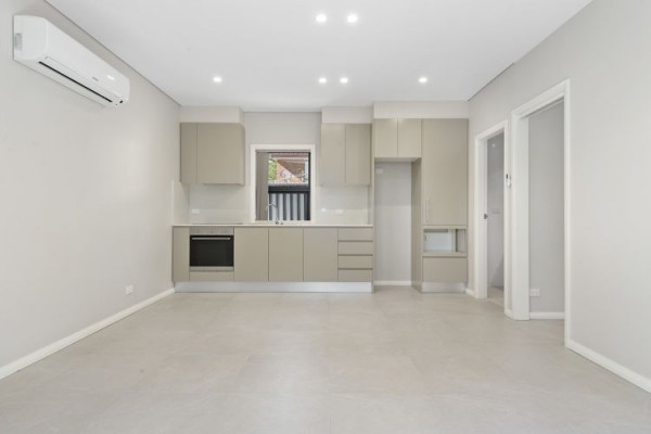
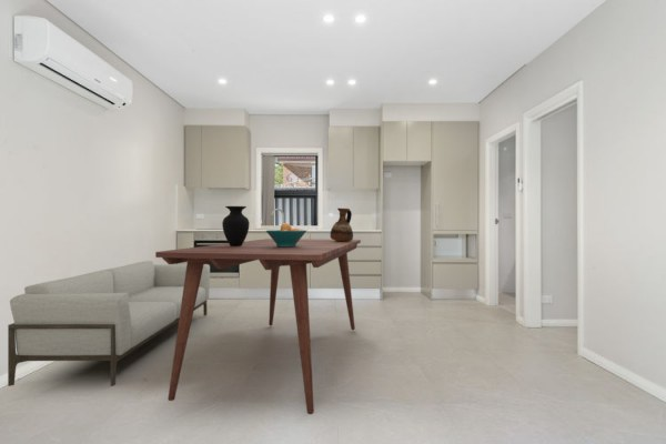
+ fruit bowl (286, 234)
+ dining table (293, 297)
+ vase (235, 225)
+ sofa (137, 305)
+ ceramic pitcher (341, 224)
